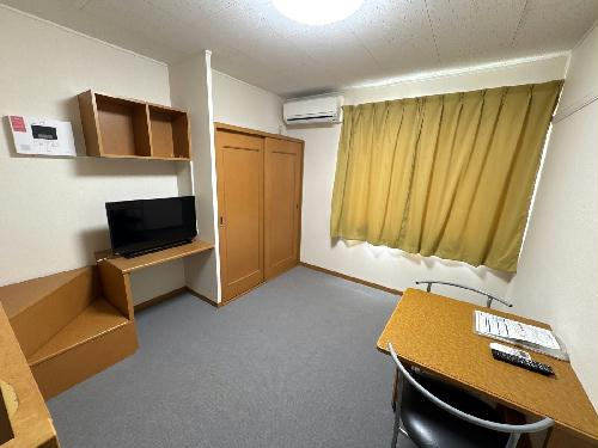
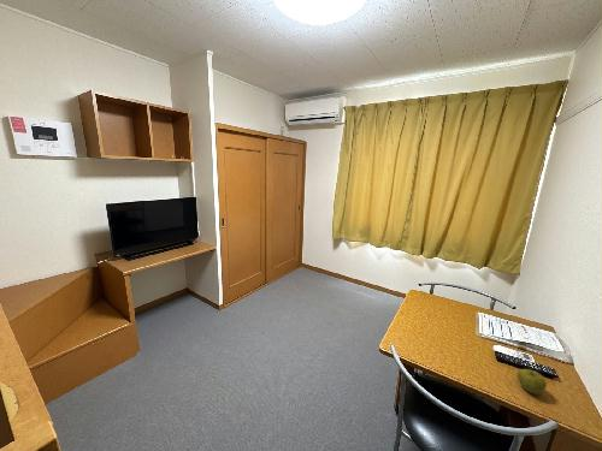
+ apple (531, 380)
